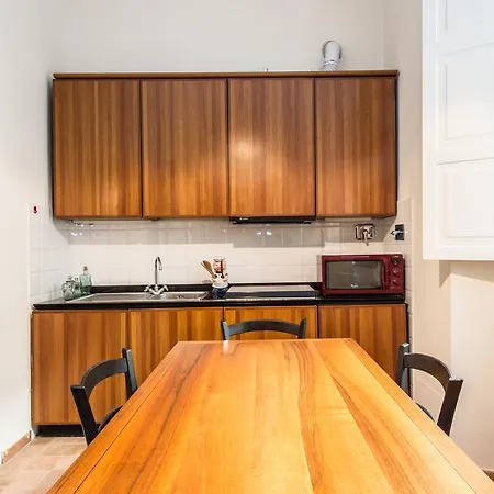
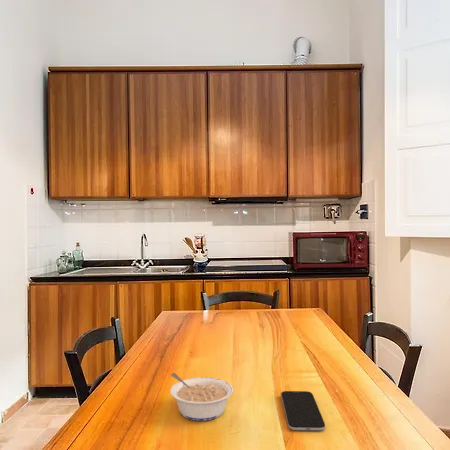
+ legume (199, 397)
+ smartphone (301, 409)
